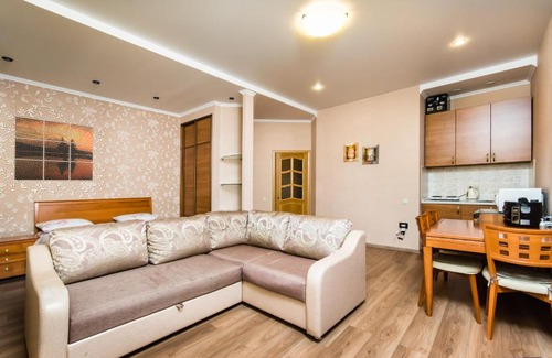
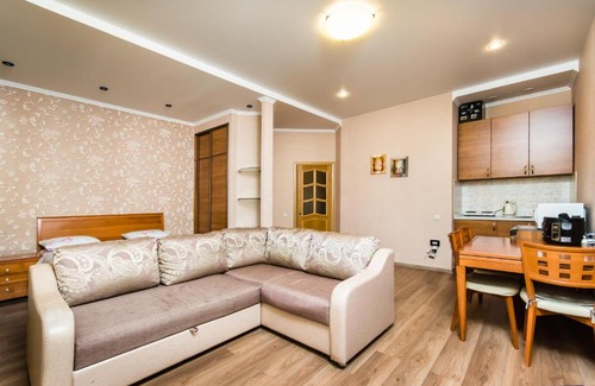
- wall art (56, 151)
